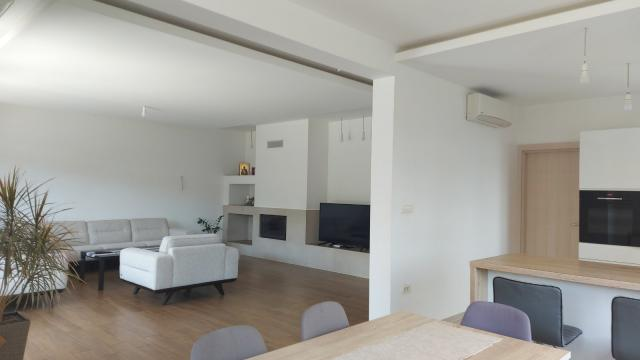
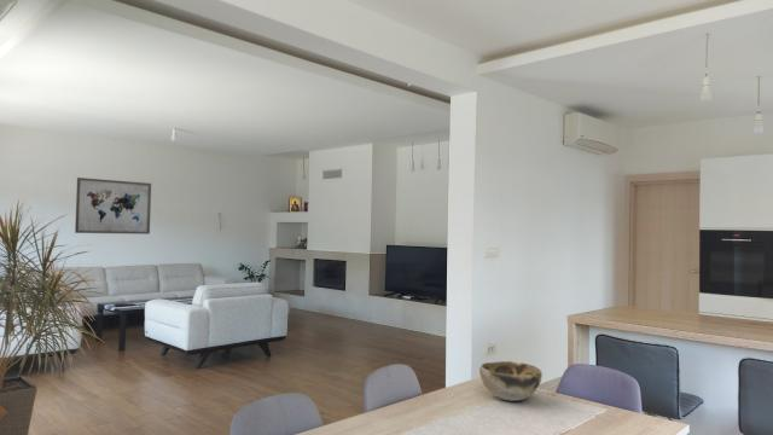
+ wall art (115, 207)
+ decorative bowl (510, 383)
